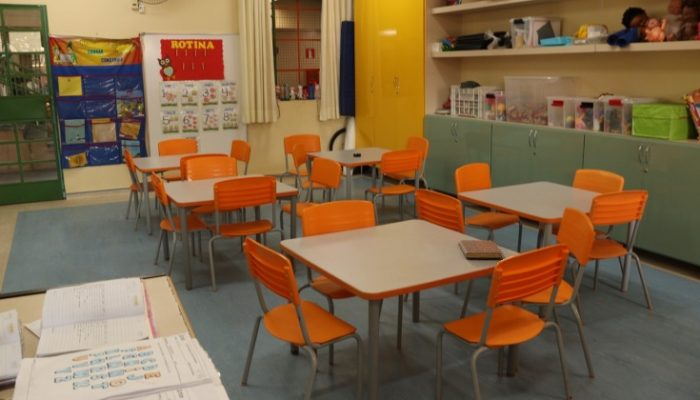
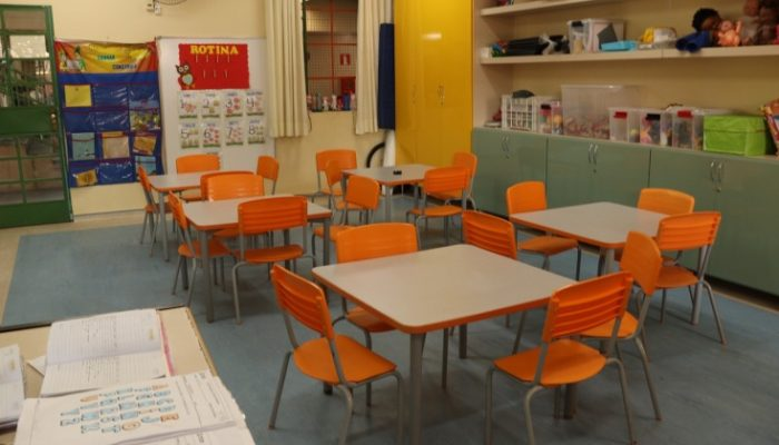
- notebook (479, 248)
